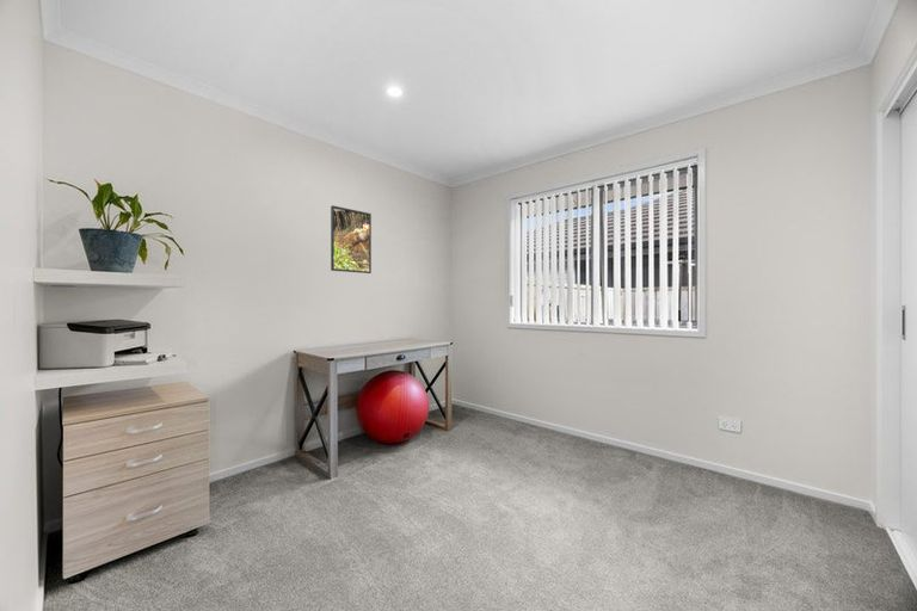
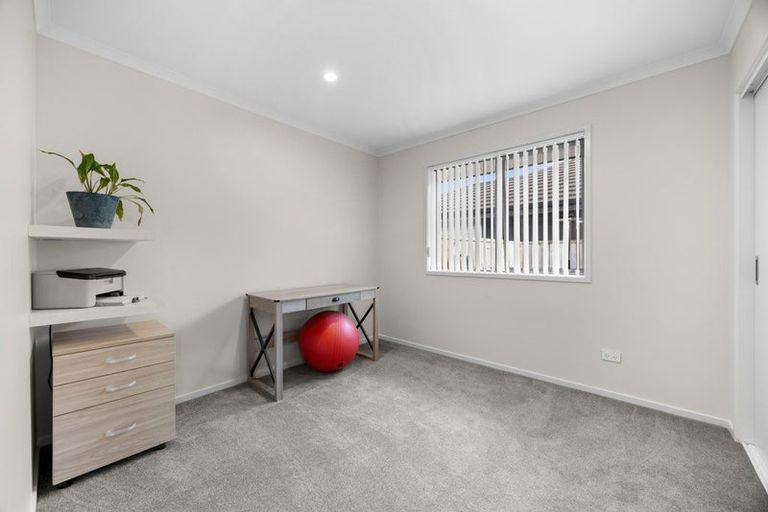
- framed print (351, 240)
